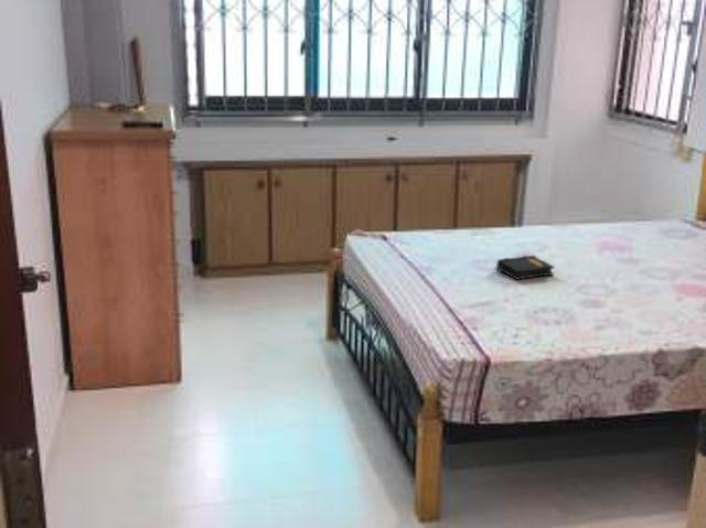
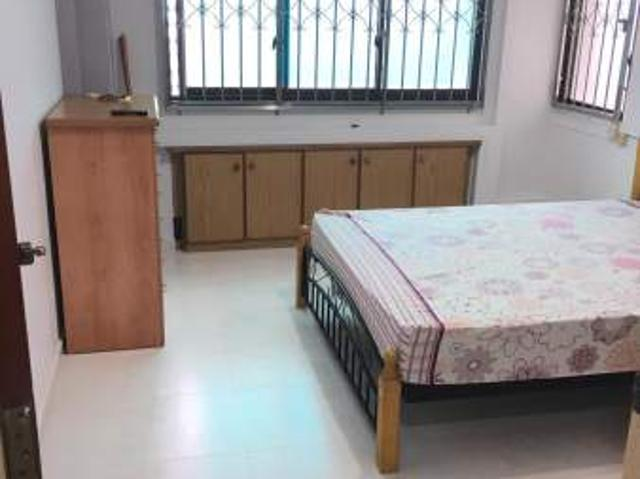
- book (521, 266)
